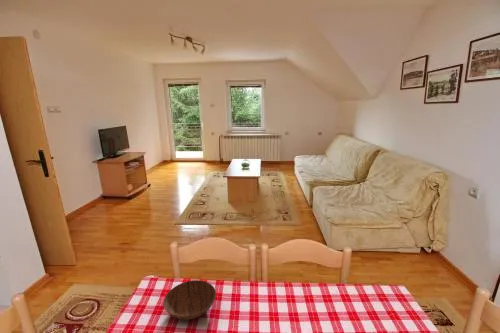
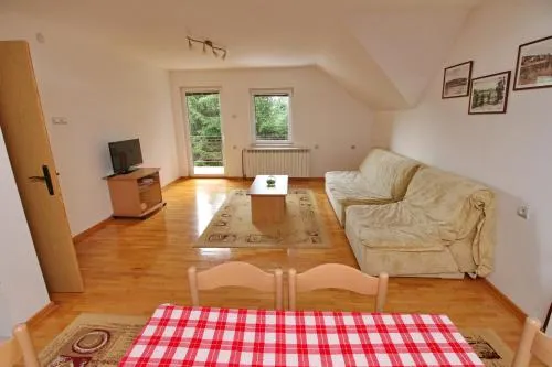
- bowl (190, 302)
